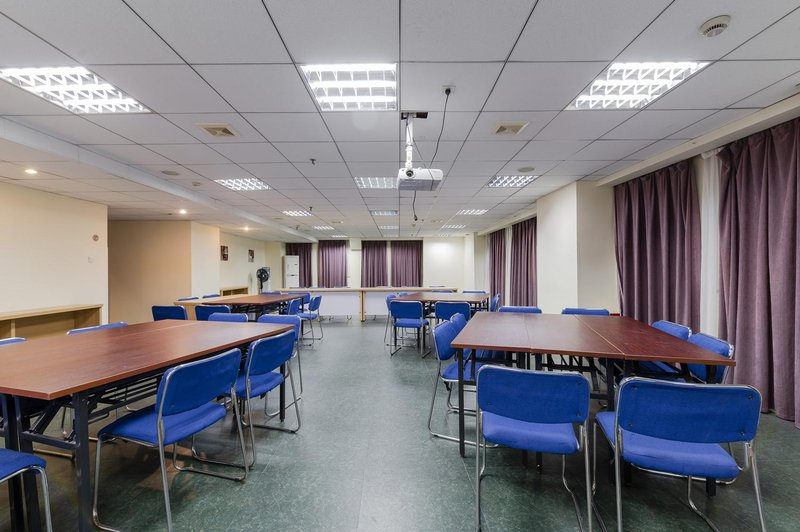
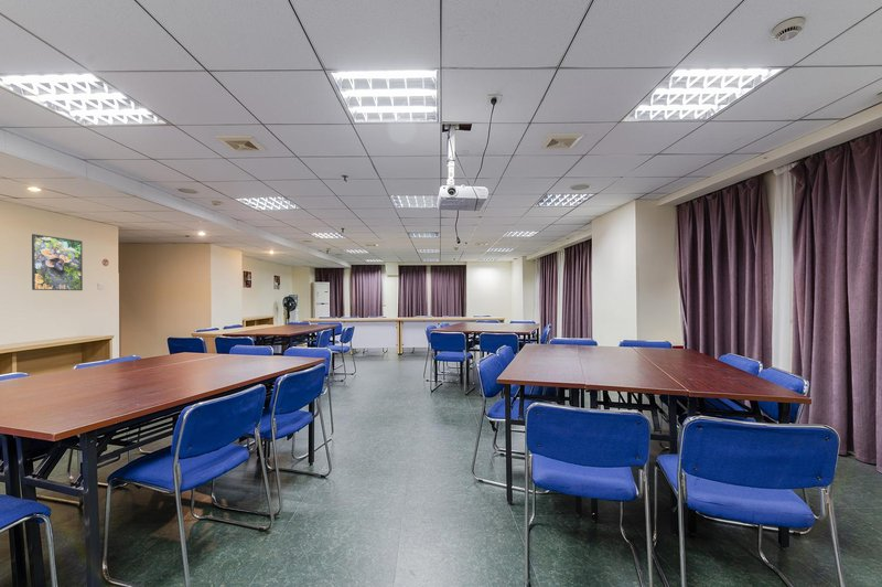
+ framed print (58, 264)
